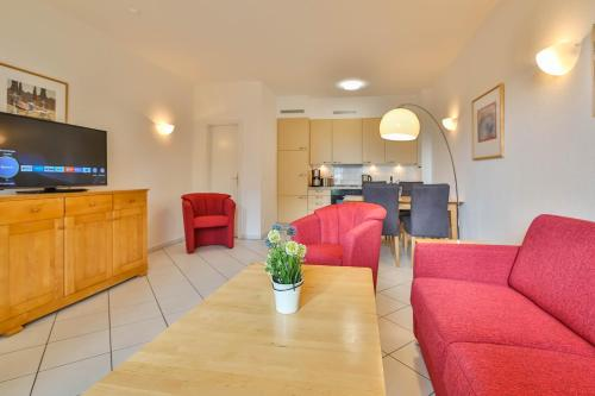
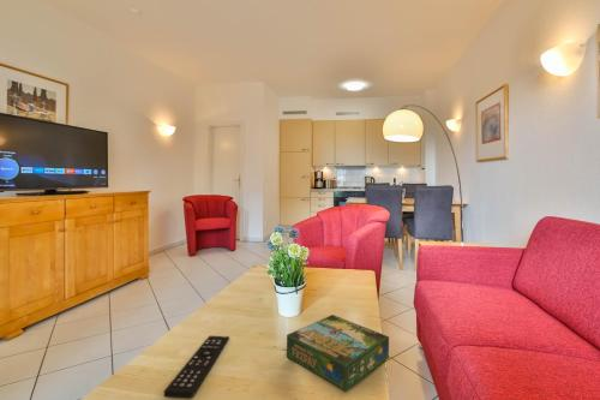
+ remote control (202, 360)
+ board game (337, 346)
